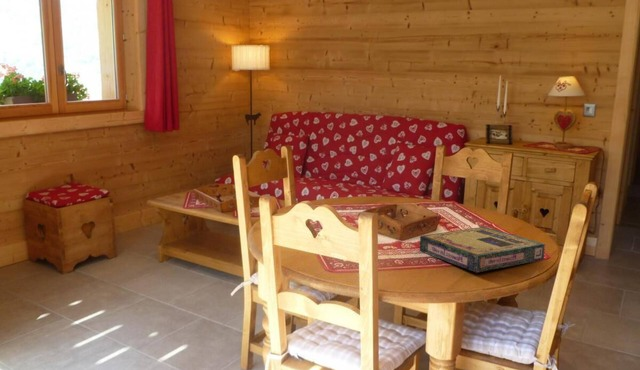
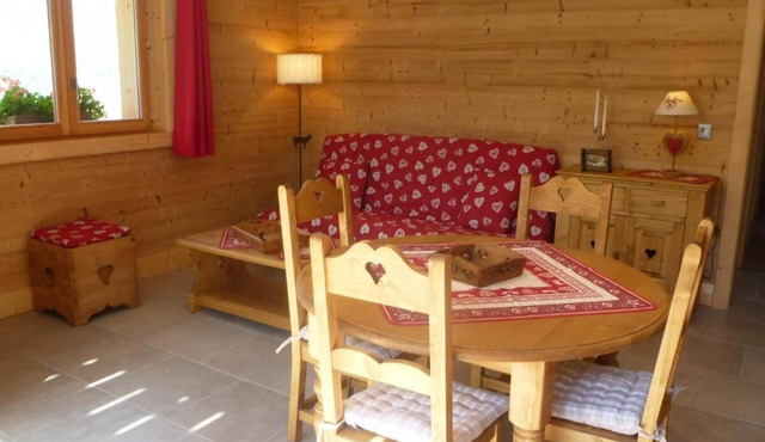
- video game box (481, 247)
